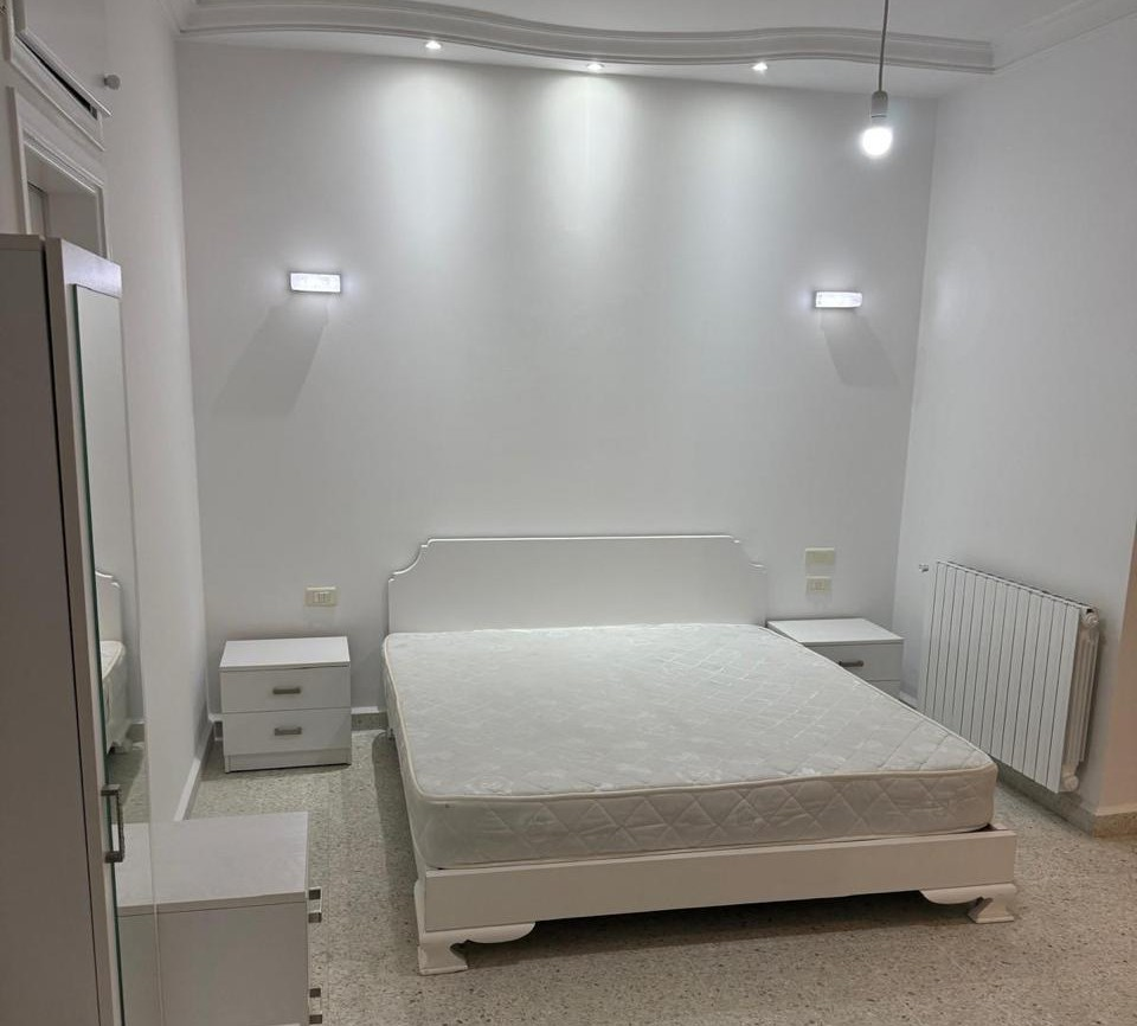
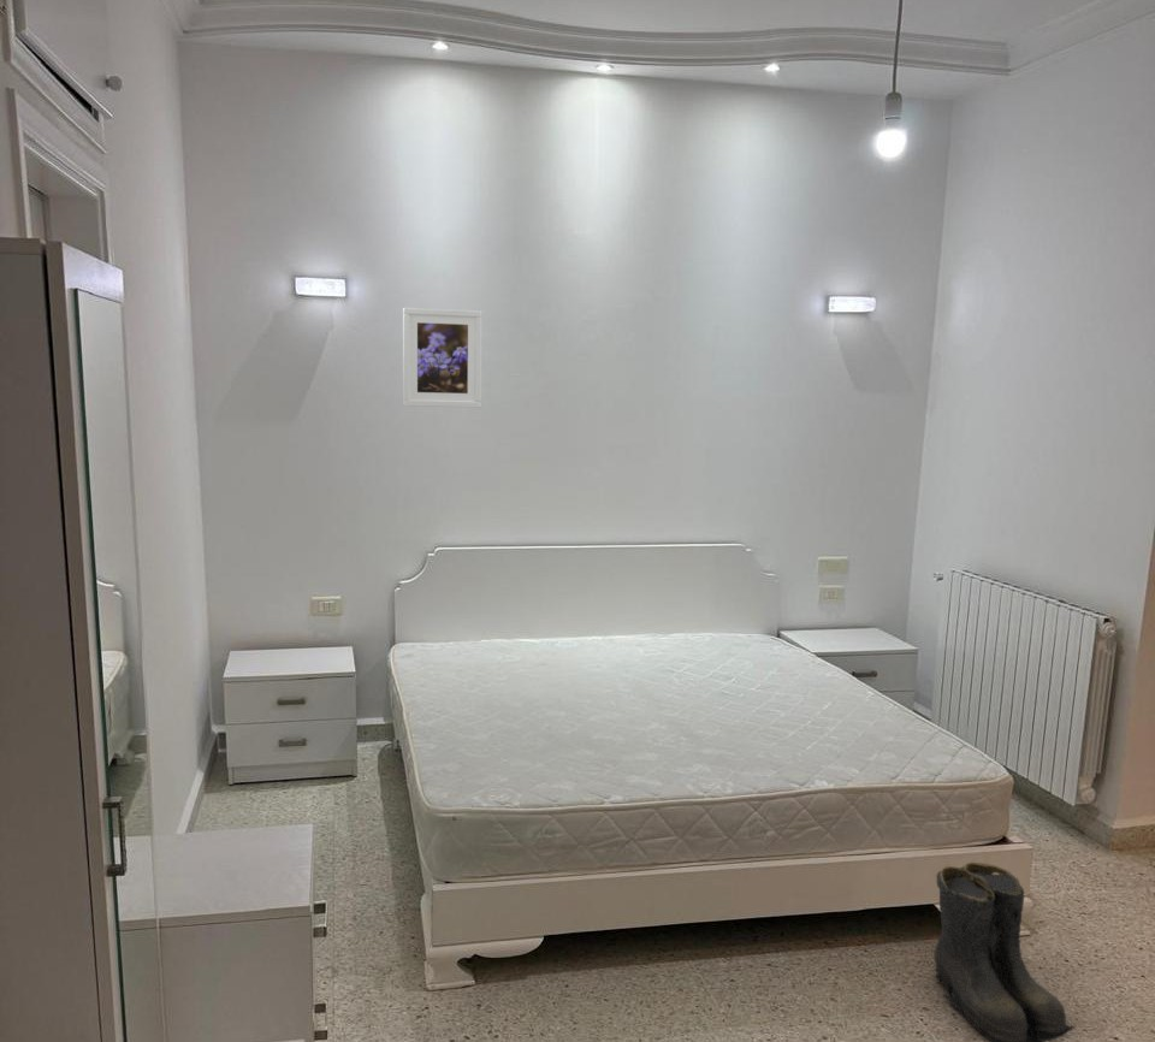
+ boots (996, 948)
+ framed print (442, 357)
